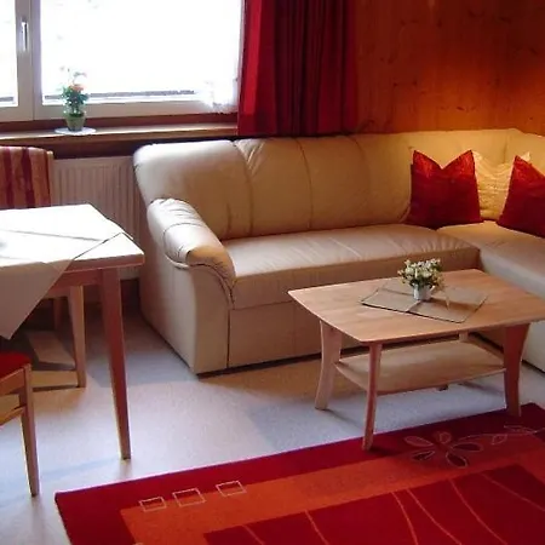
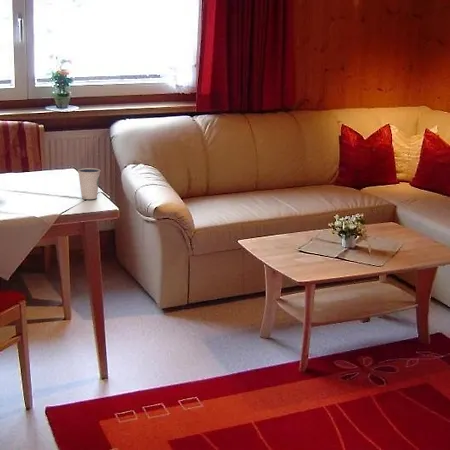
+ dixie cup (89, 184)
